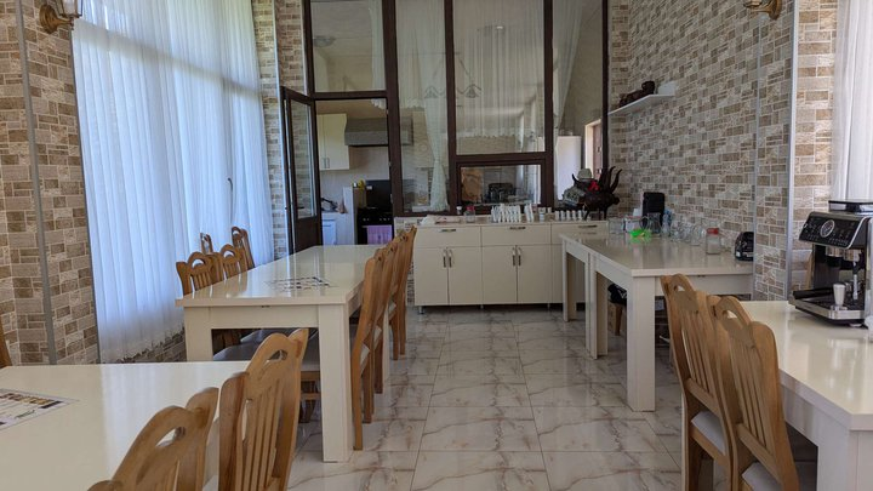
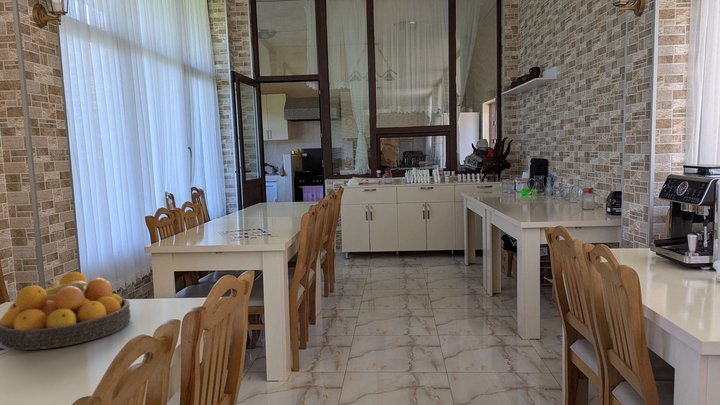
+ fruit bowl (66, 303)
